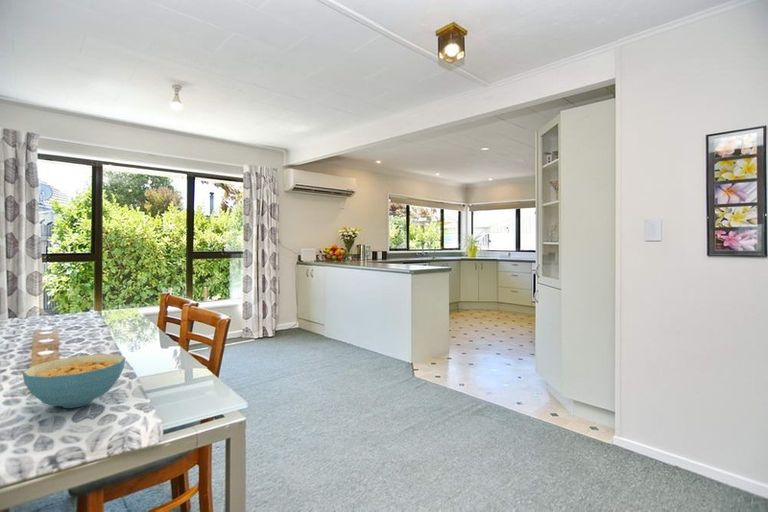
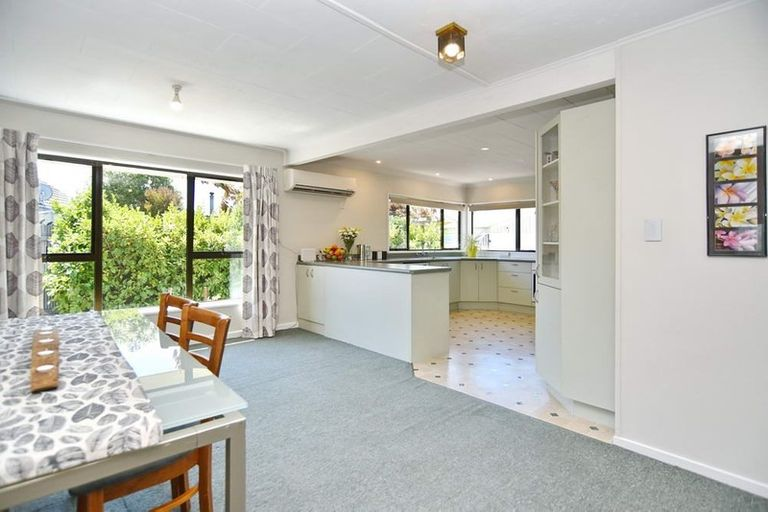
- cereal bowl (77, 383)
